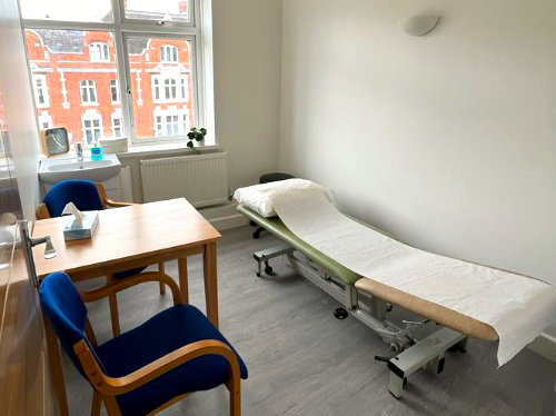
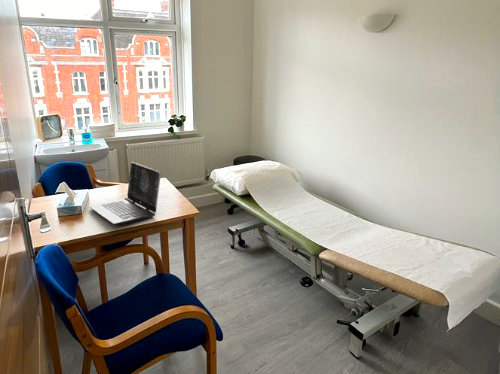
+ laptop computer (127, 193)
